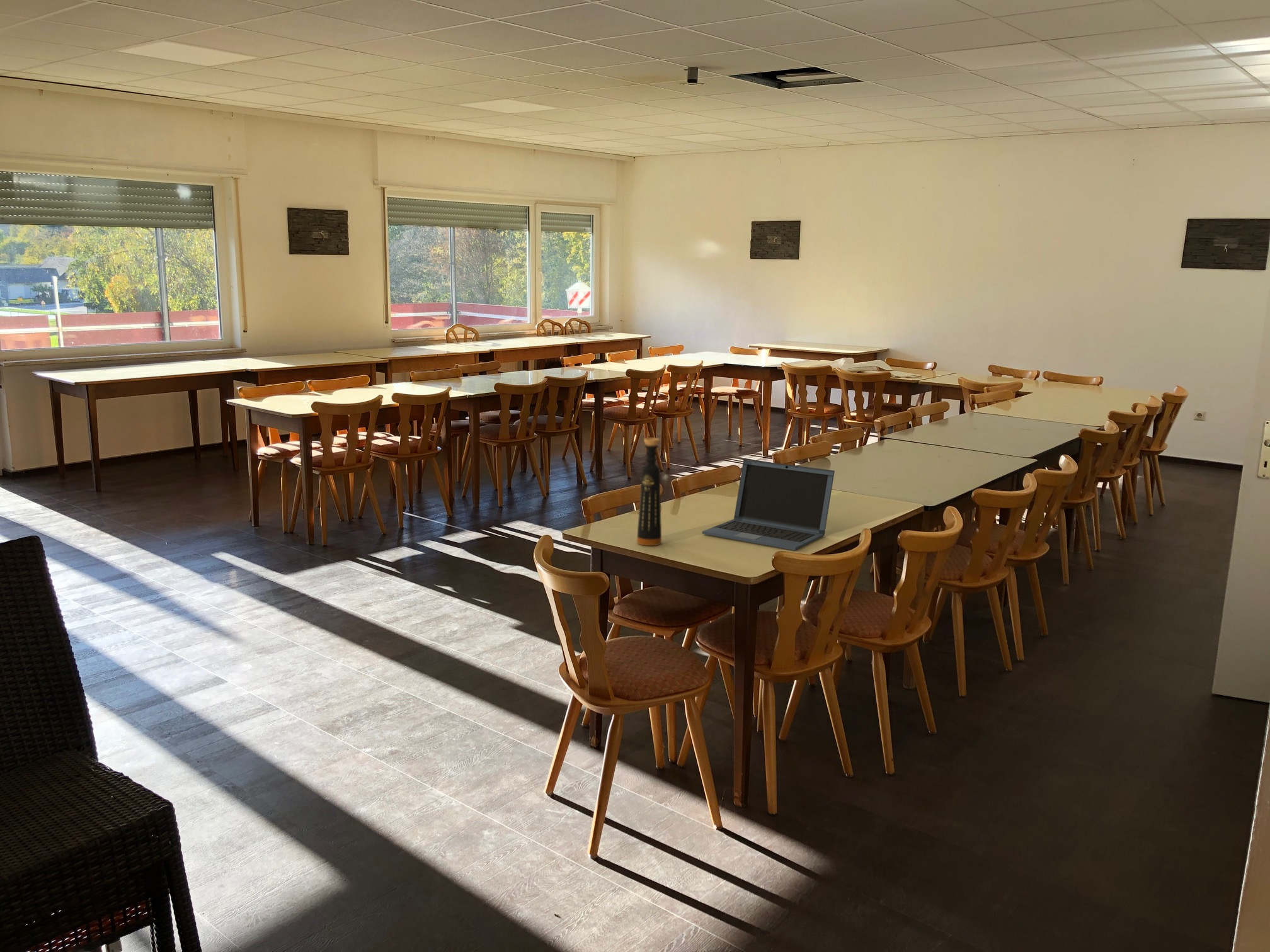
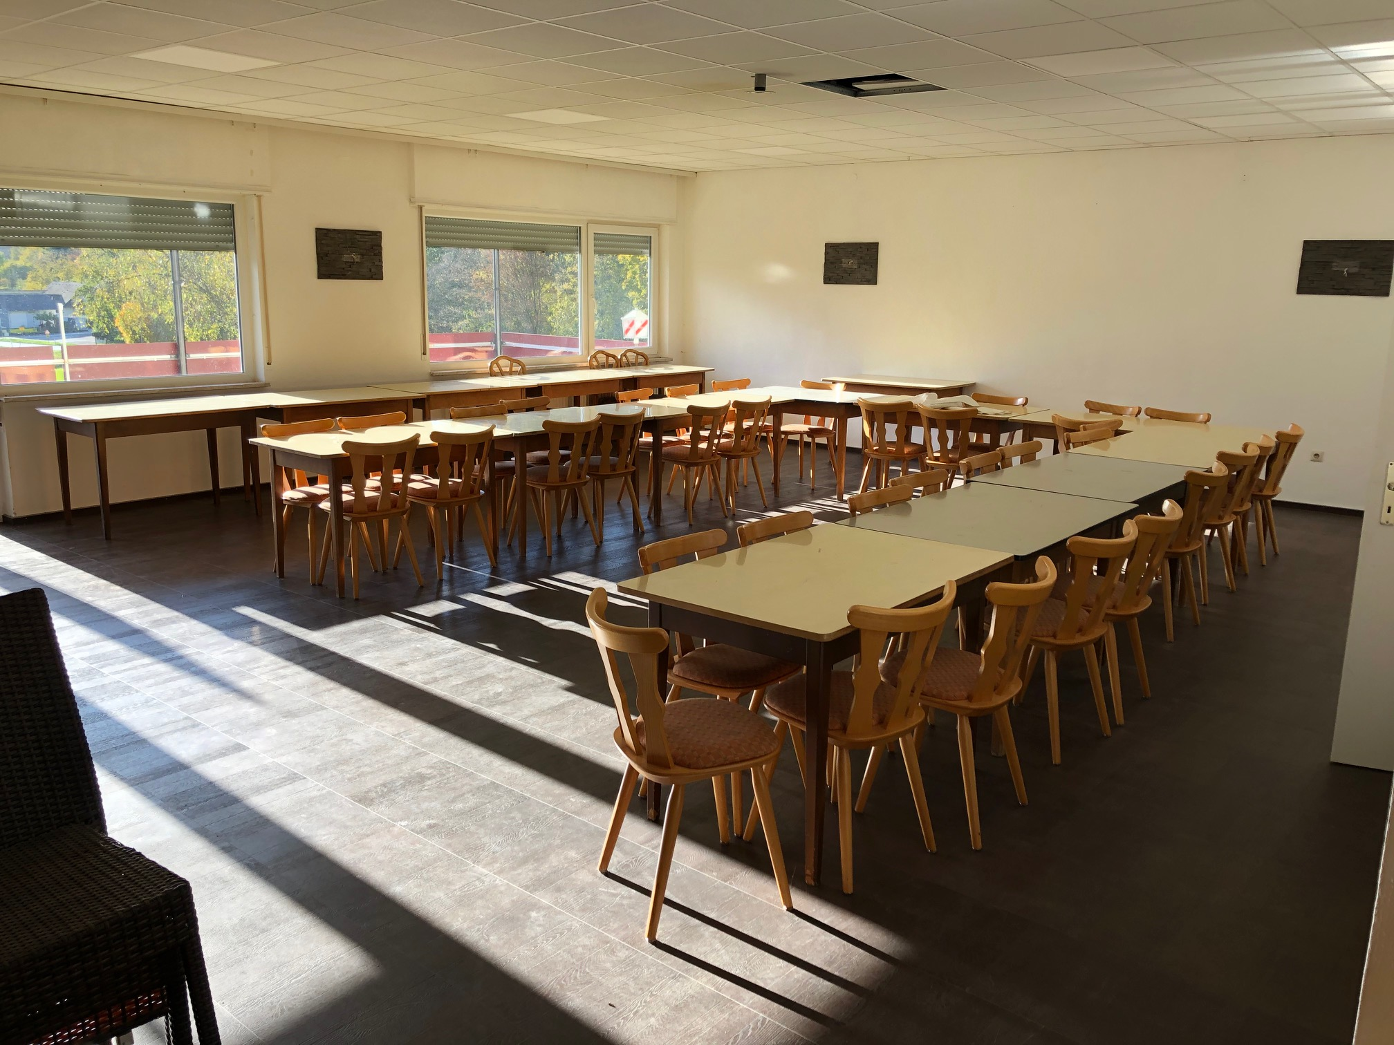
- bottle (650, 491)
- laptop (768, 502)
